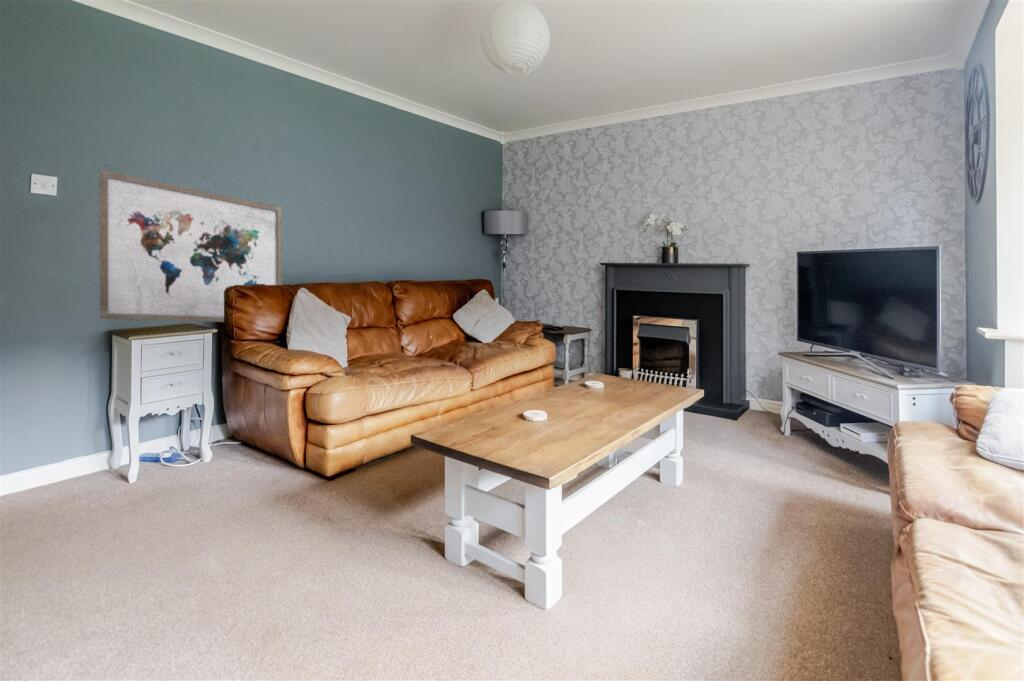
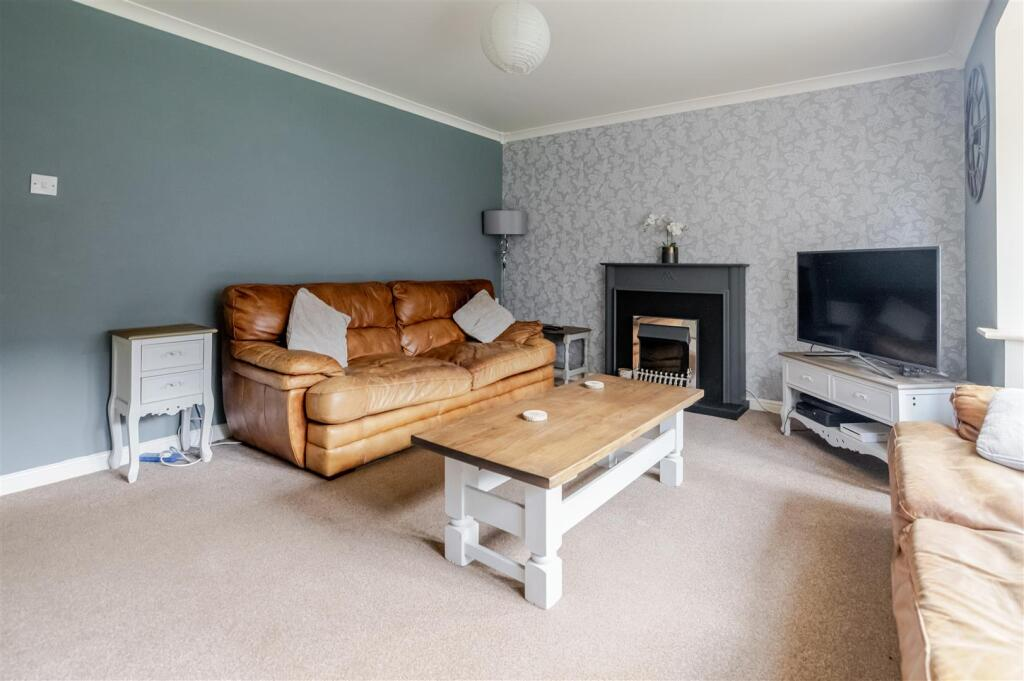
- wall art (201, 256)
